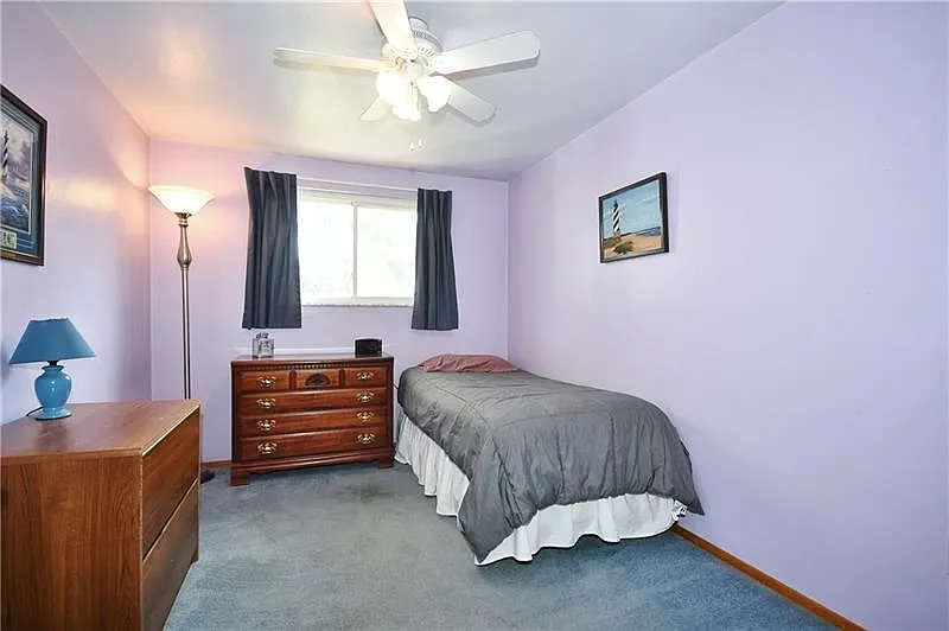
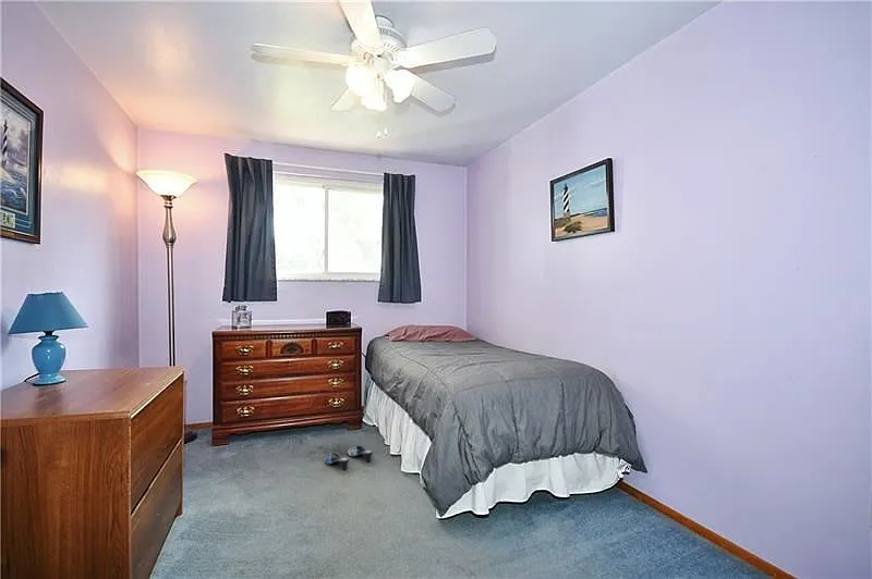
+ slippers (348, 455)
